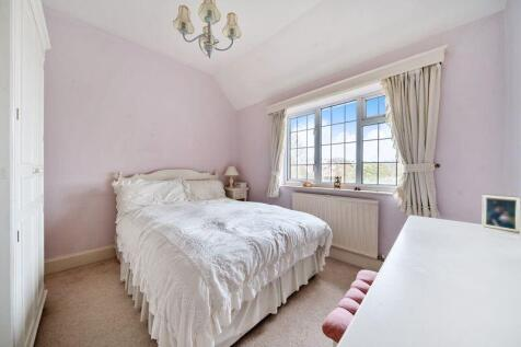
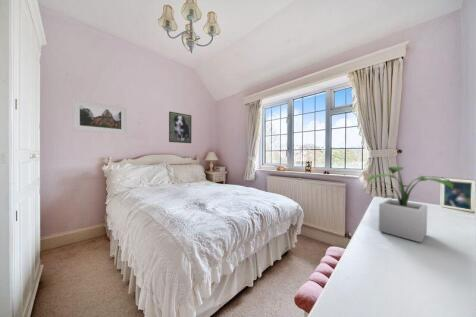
+ potted plant (405, 200)
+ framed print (180, 128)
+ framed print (101, 118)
